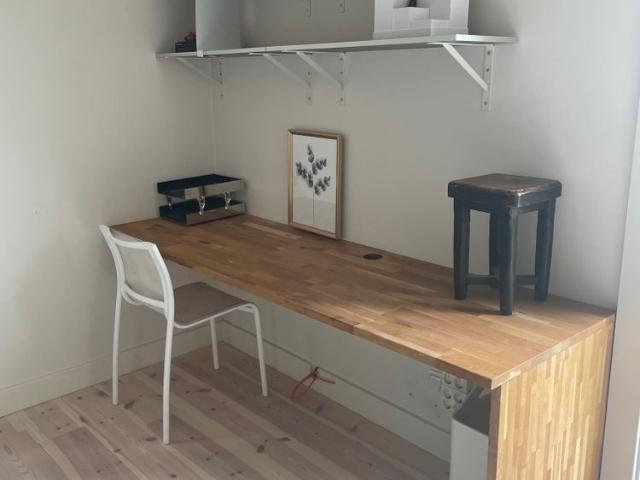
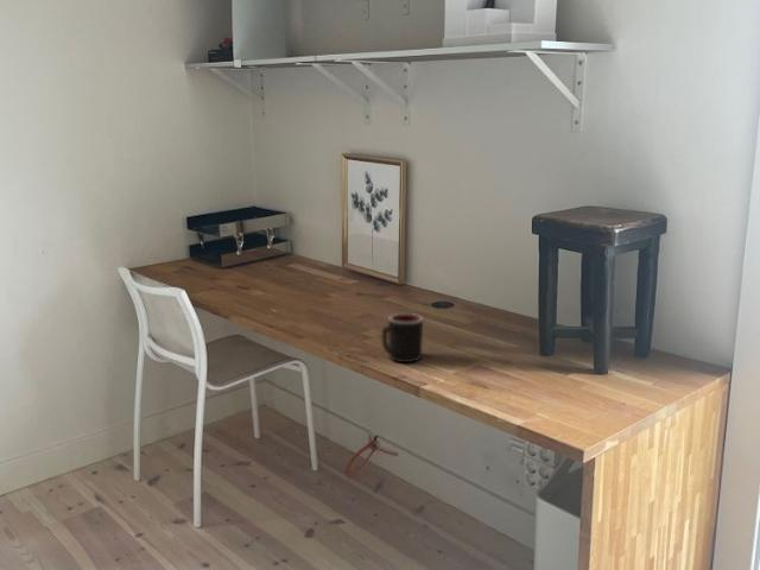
+ mug (400, 338)
